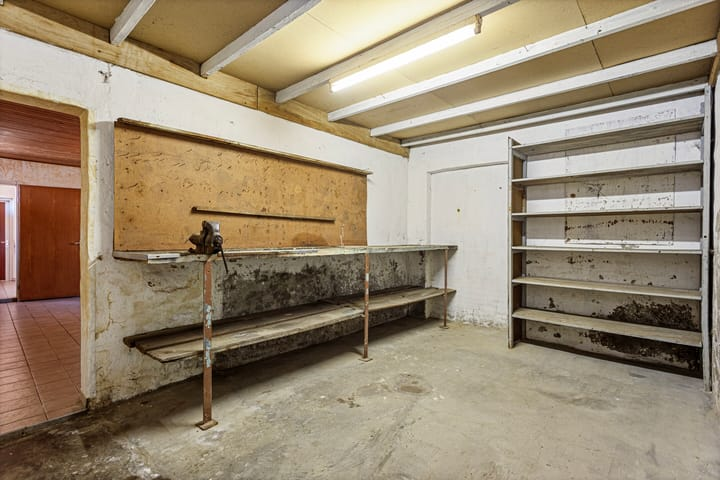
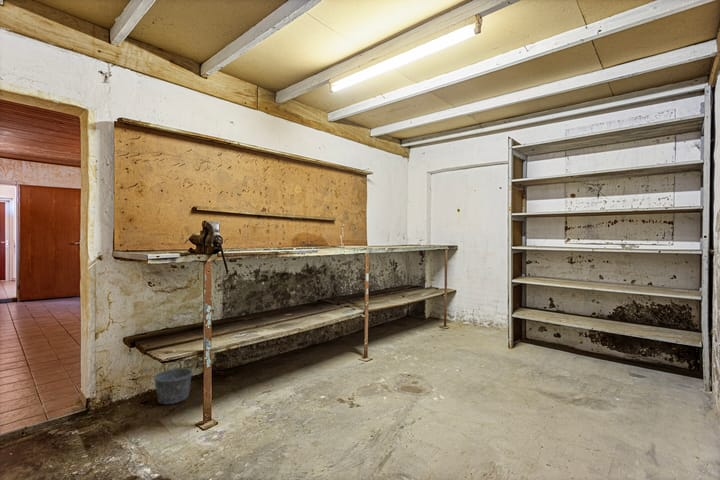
+ bucket (173, 377)
